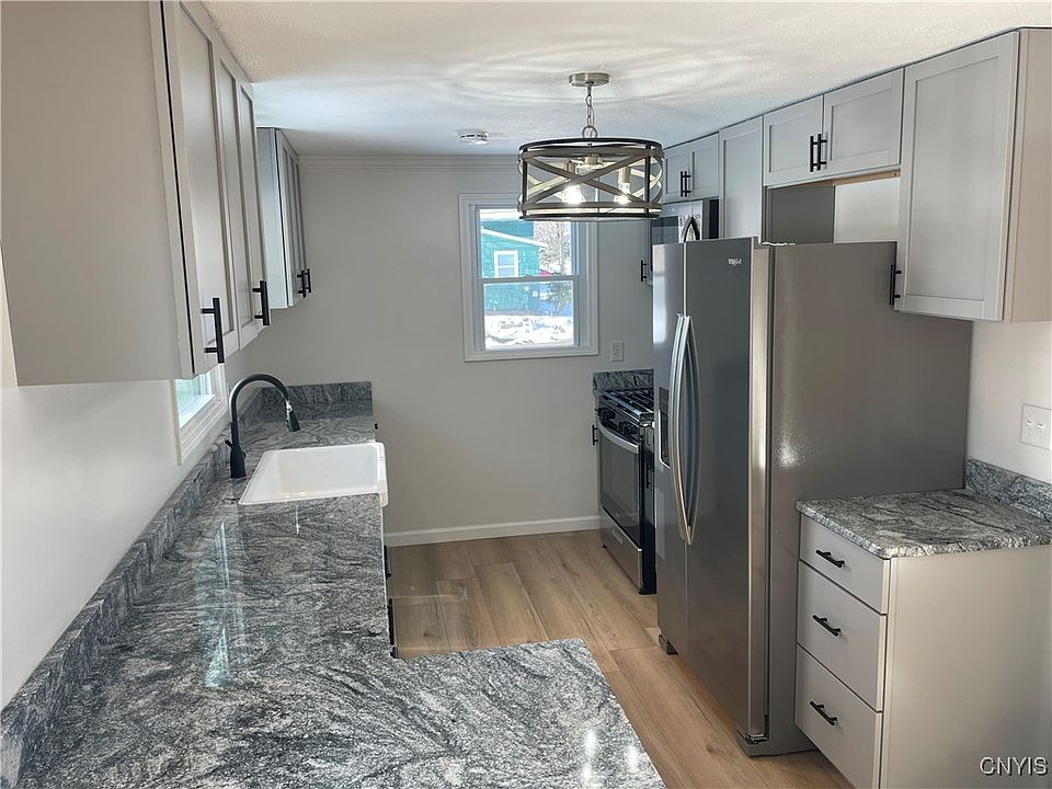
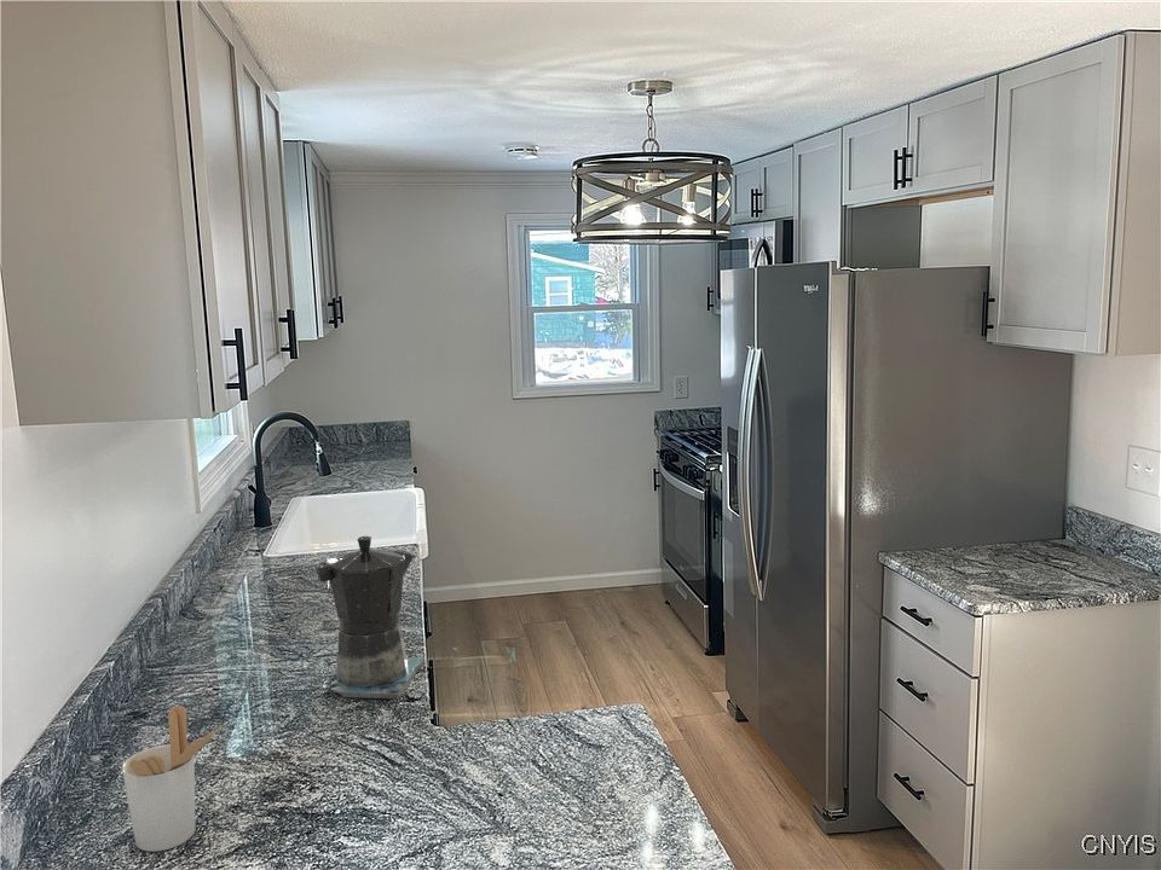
+ utensil holder (177, 779)
+ coffee maker (368, 608)
